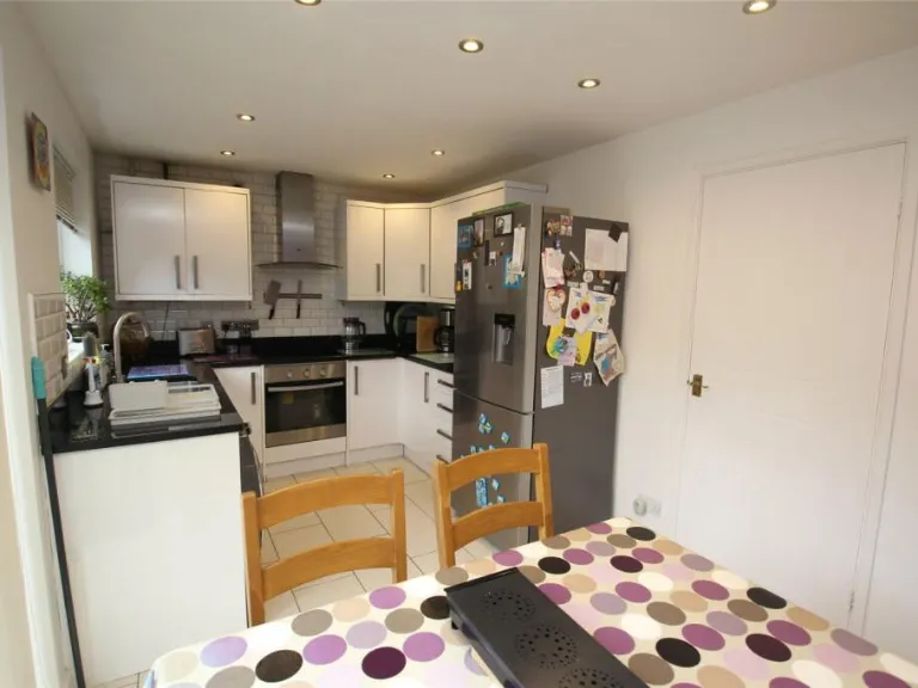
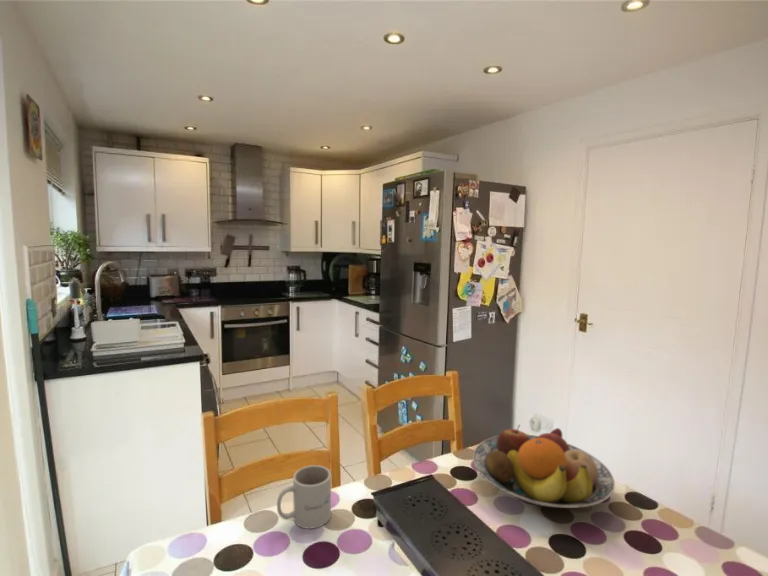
+ fruit bowl (539, 459)
+ mug (304, 496)
